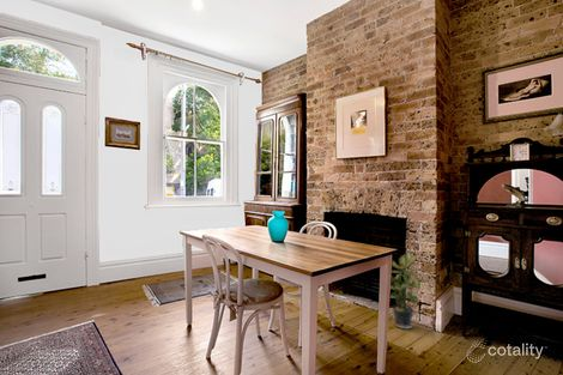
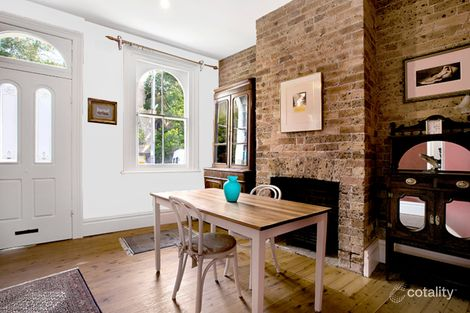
- potted plant (401, 288)
